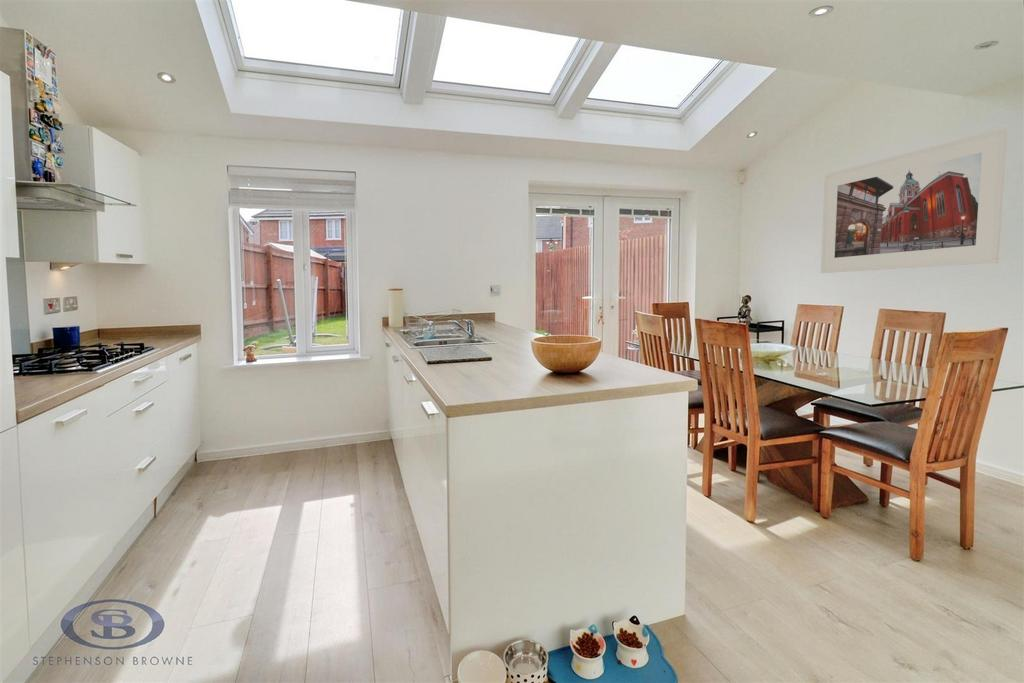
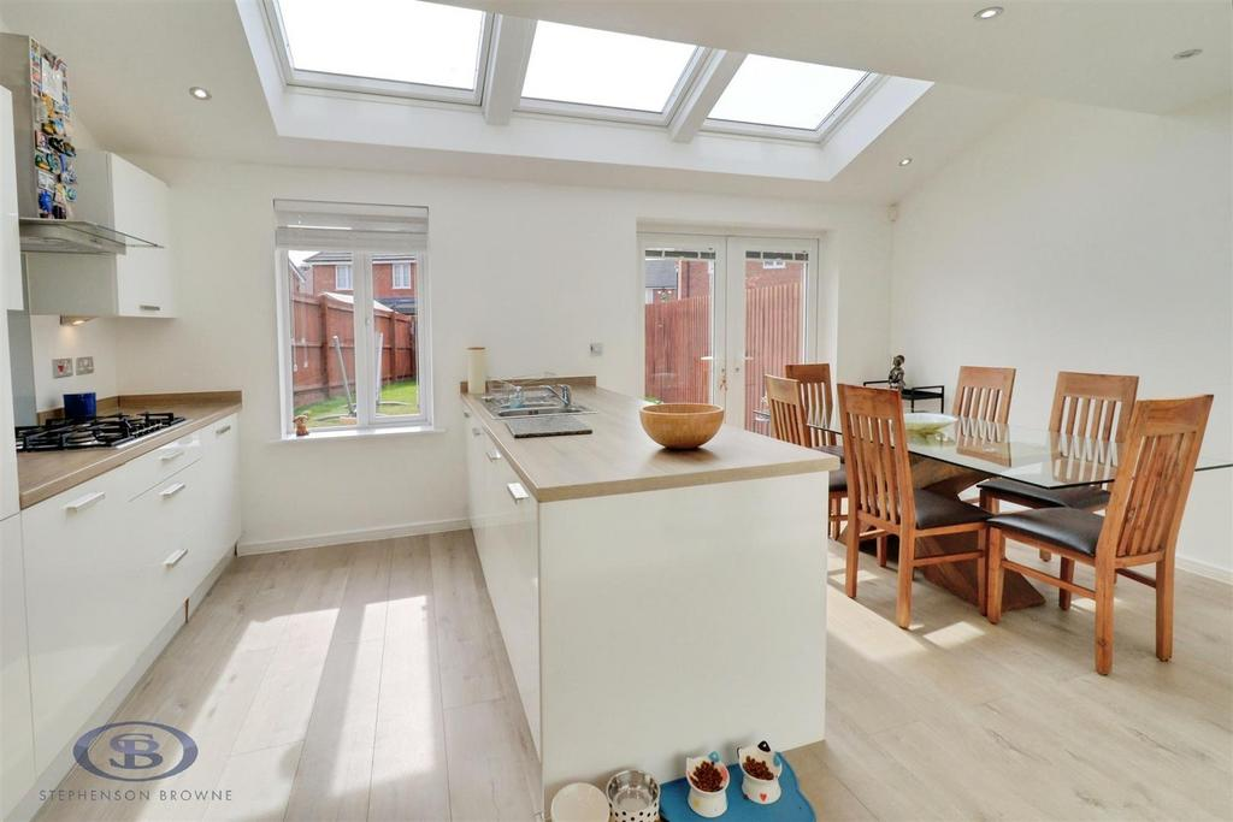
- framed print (899, 212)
